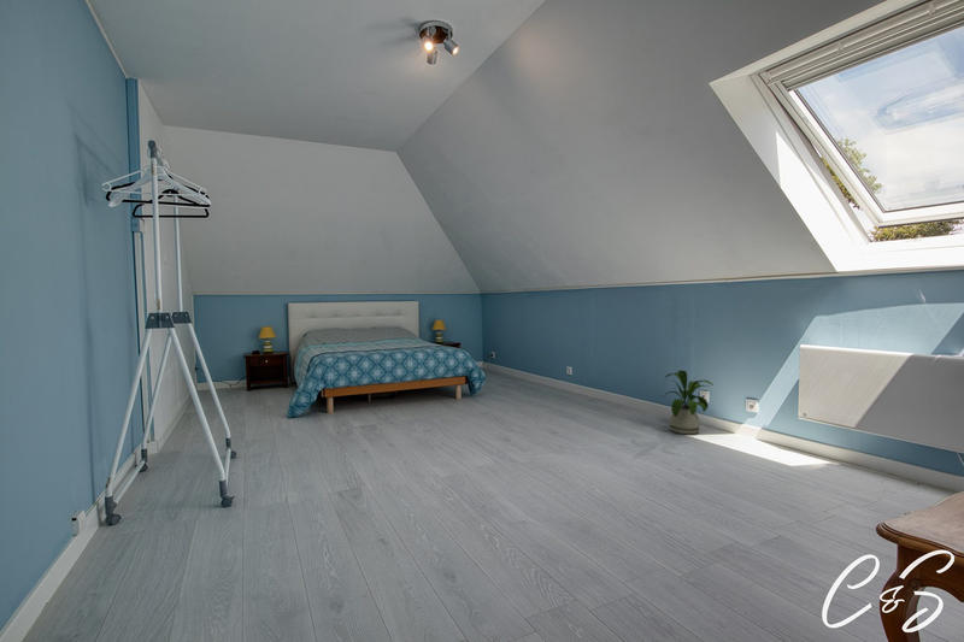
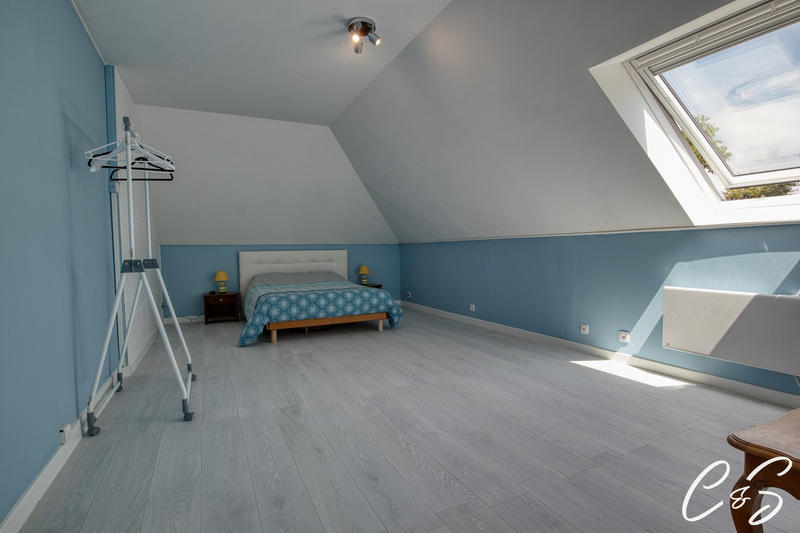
- house plant (690, 399)
